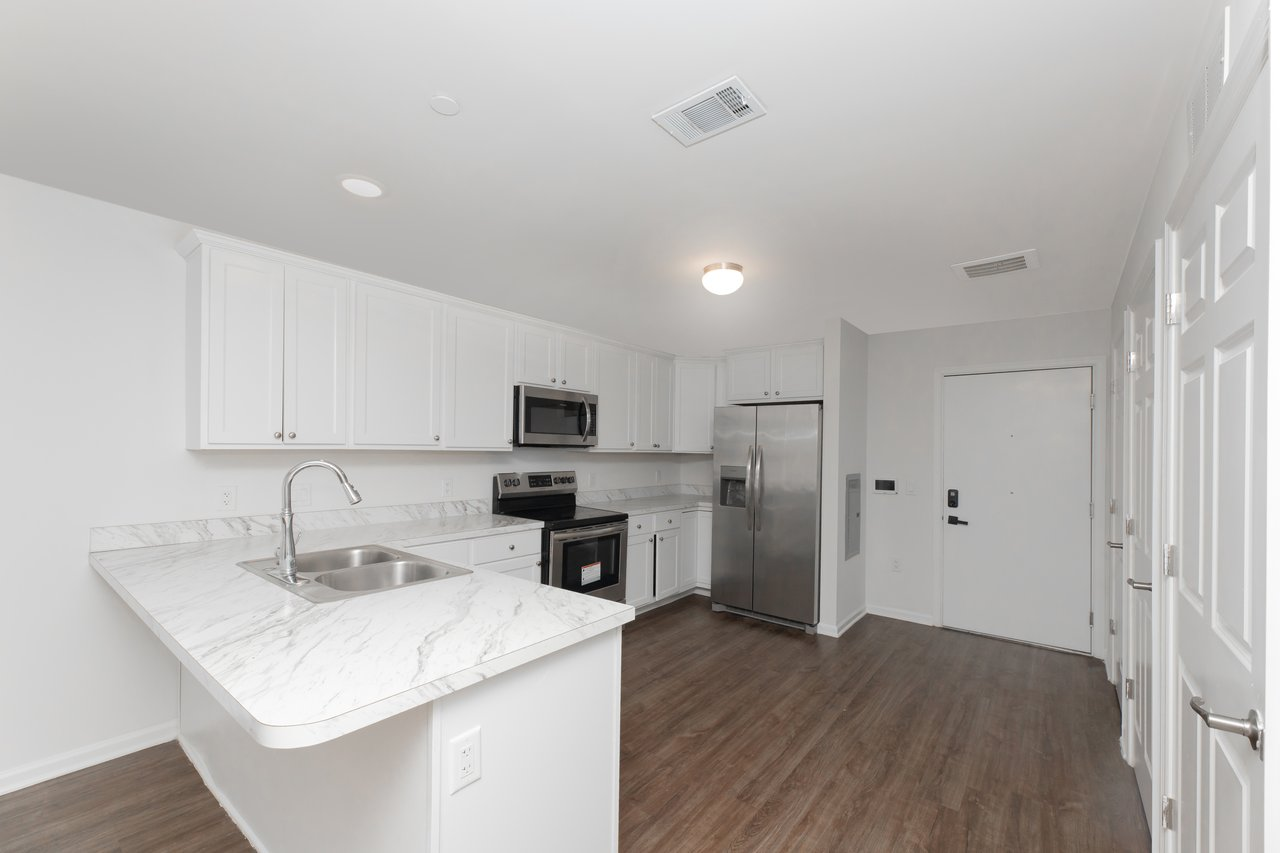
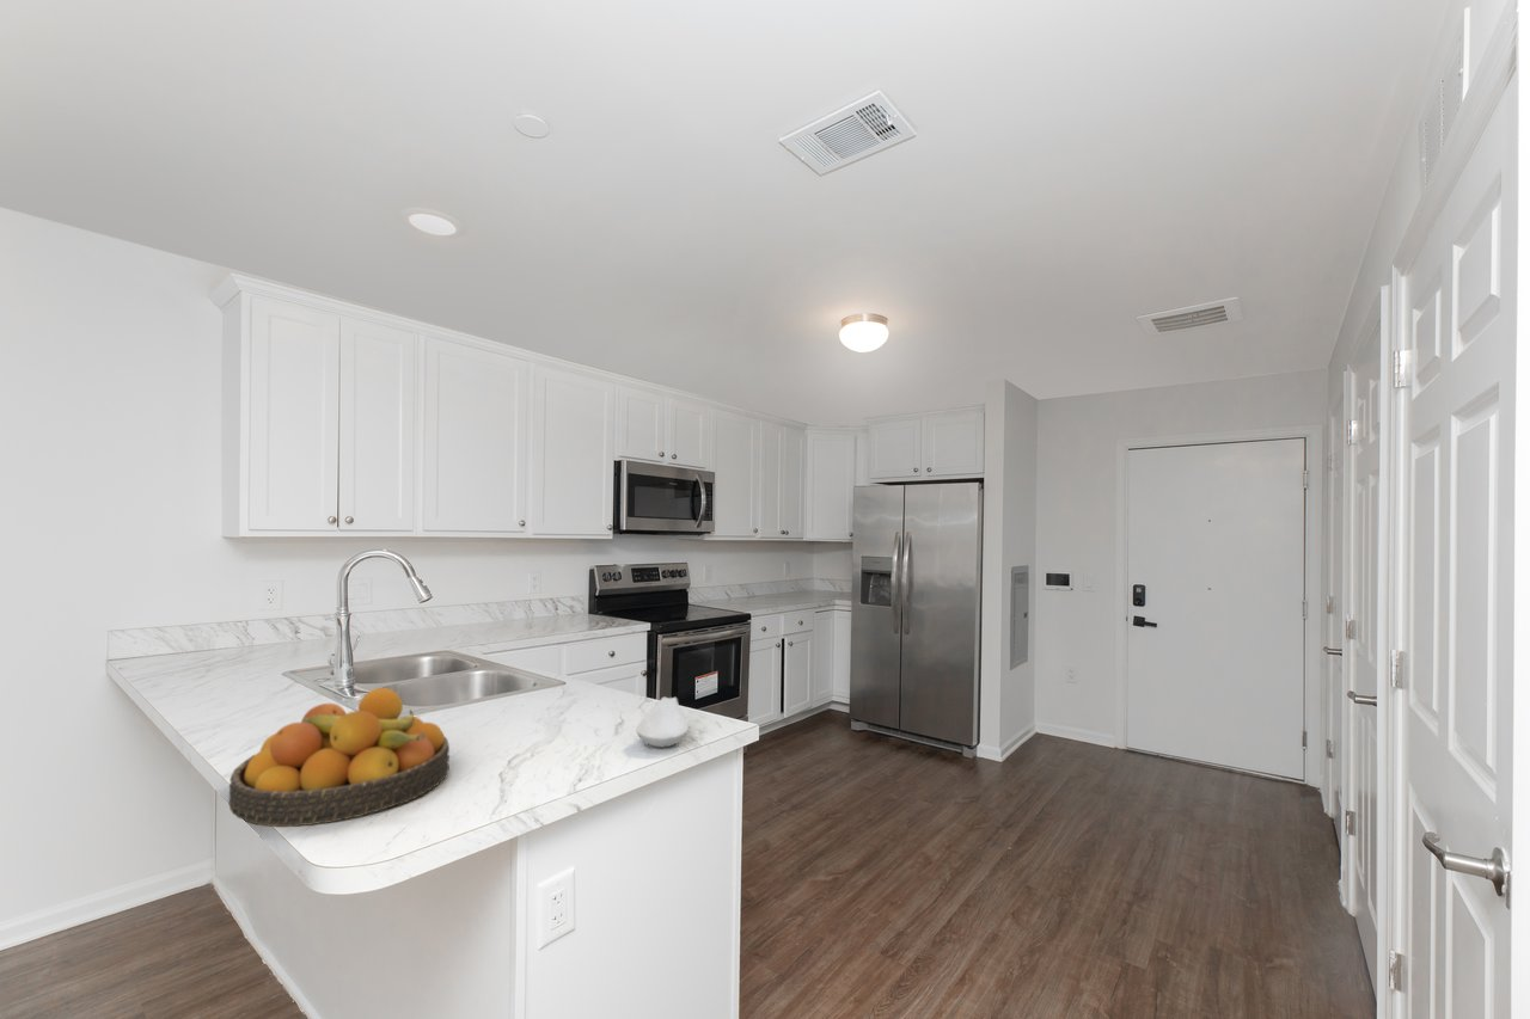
+ spoon rest (665, 719)
+ fruit bowl (348, 743)
